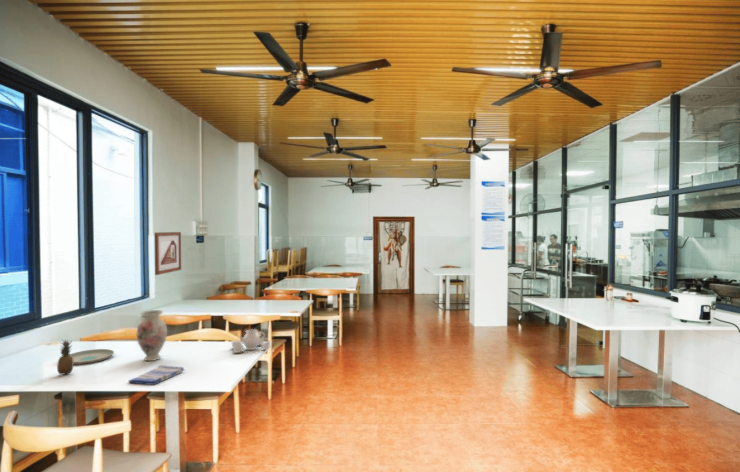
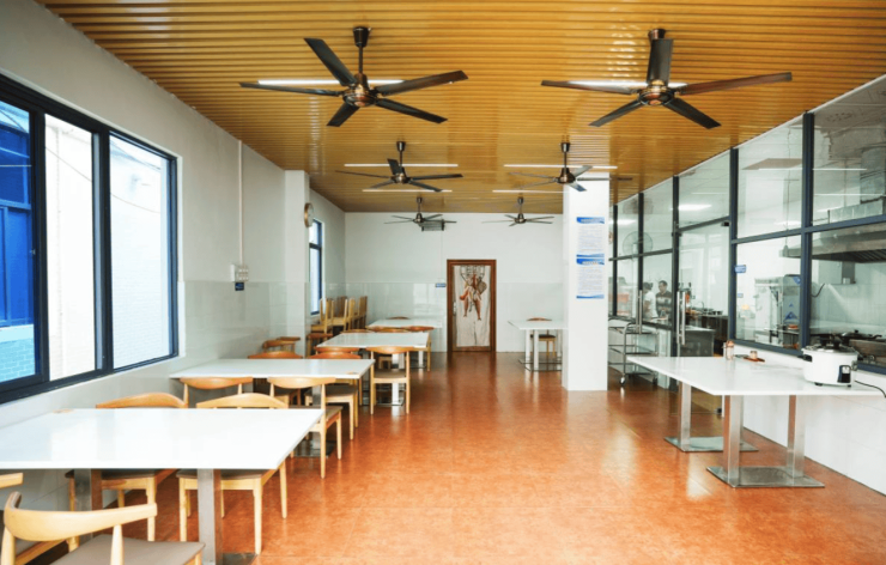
- plate (88, 357)
- fruit (65, 356)
- vase (152, 335)
- teapot (249, 340)
- picture frame (168, 252)
- dish towel (157, 374)
